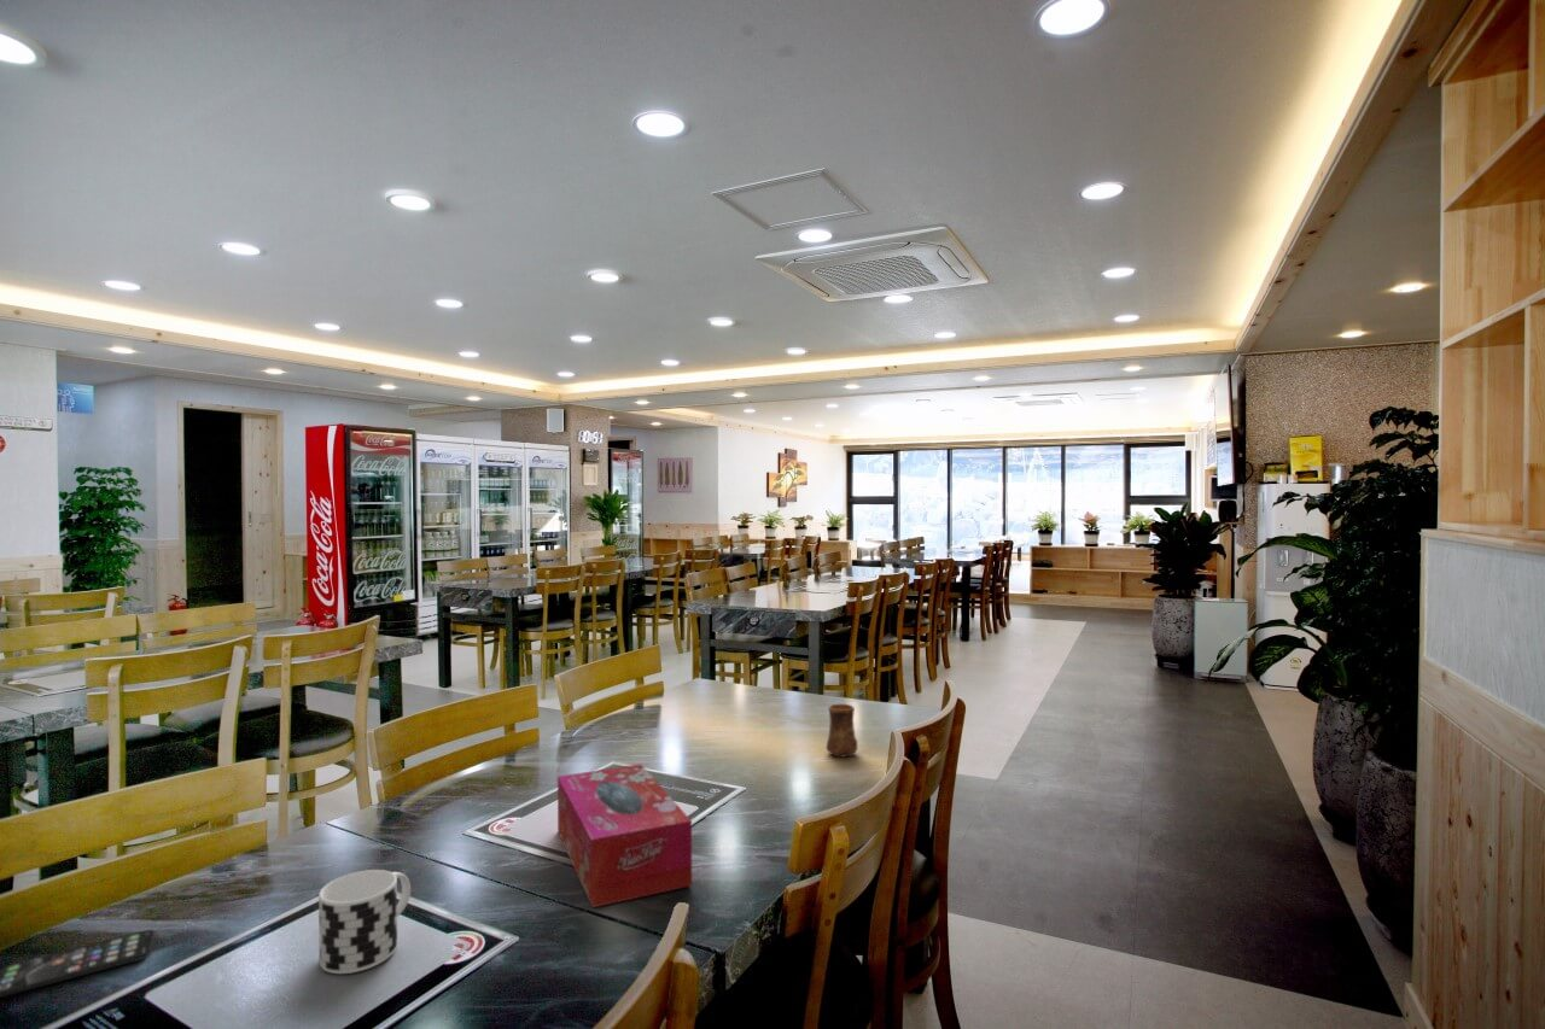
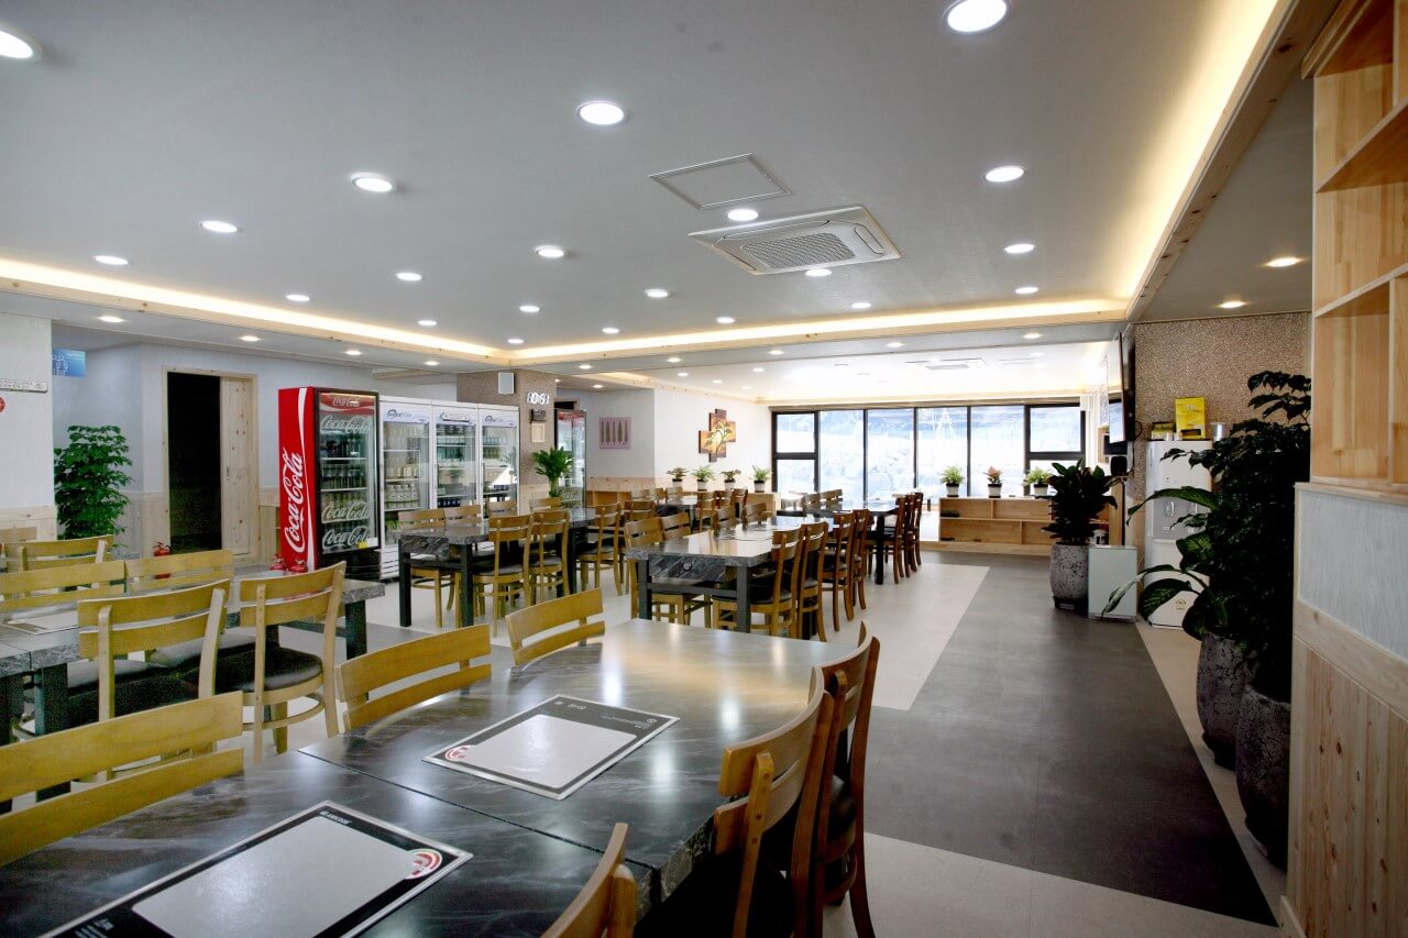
- cup (369, 913)
- smartphone (76, 961)
- tissue box (619, 826)
- cup (841, 730)
